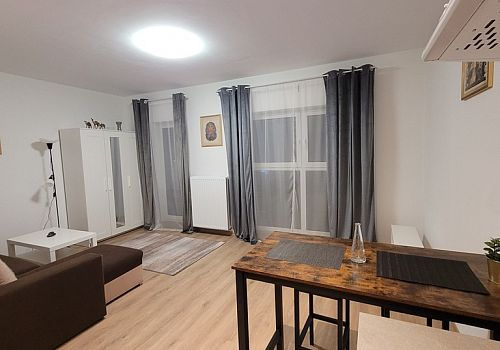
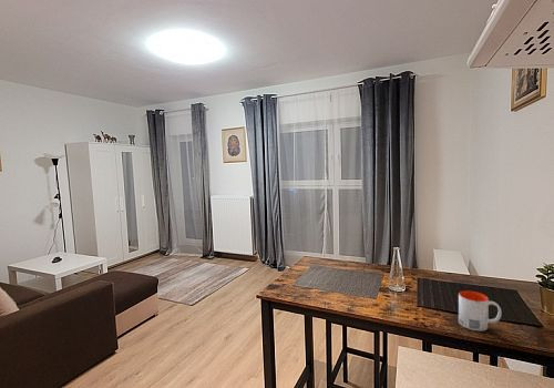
+ mug (479, 310)
